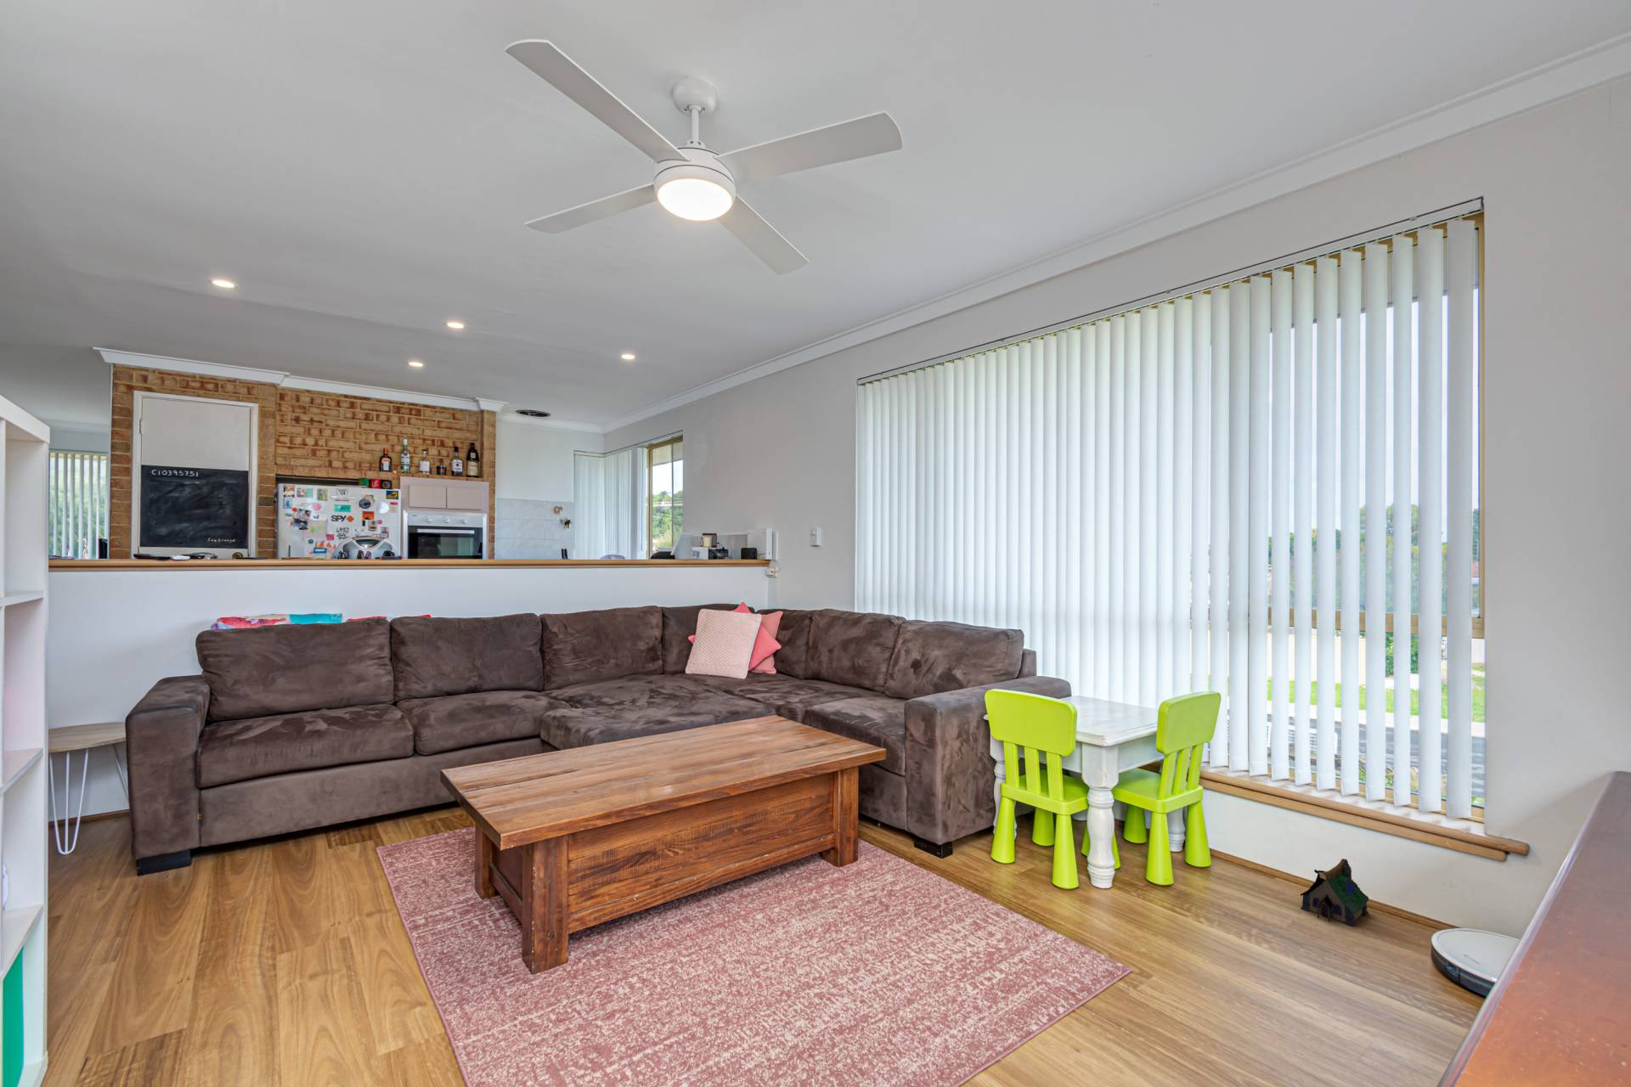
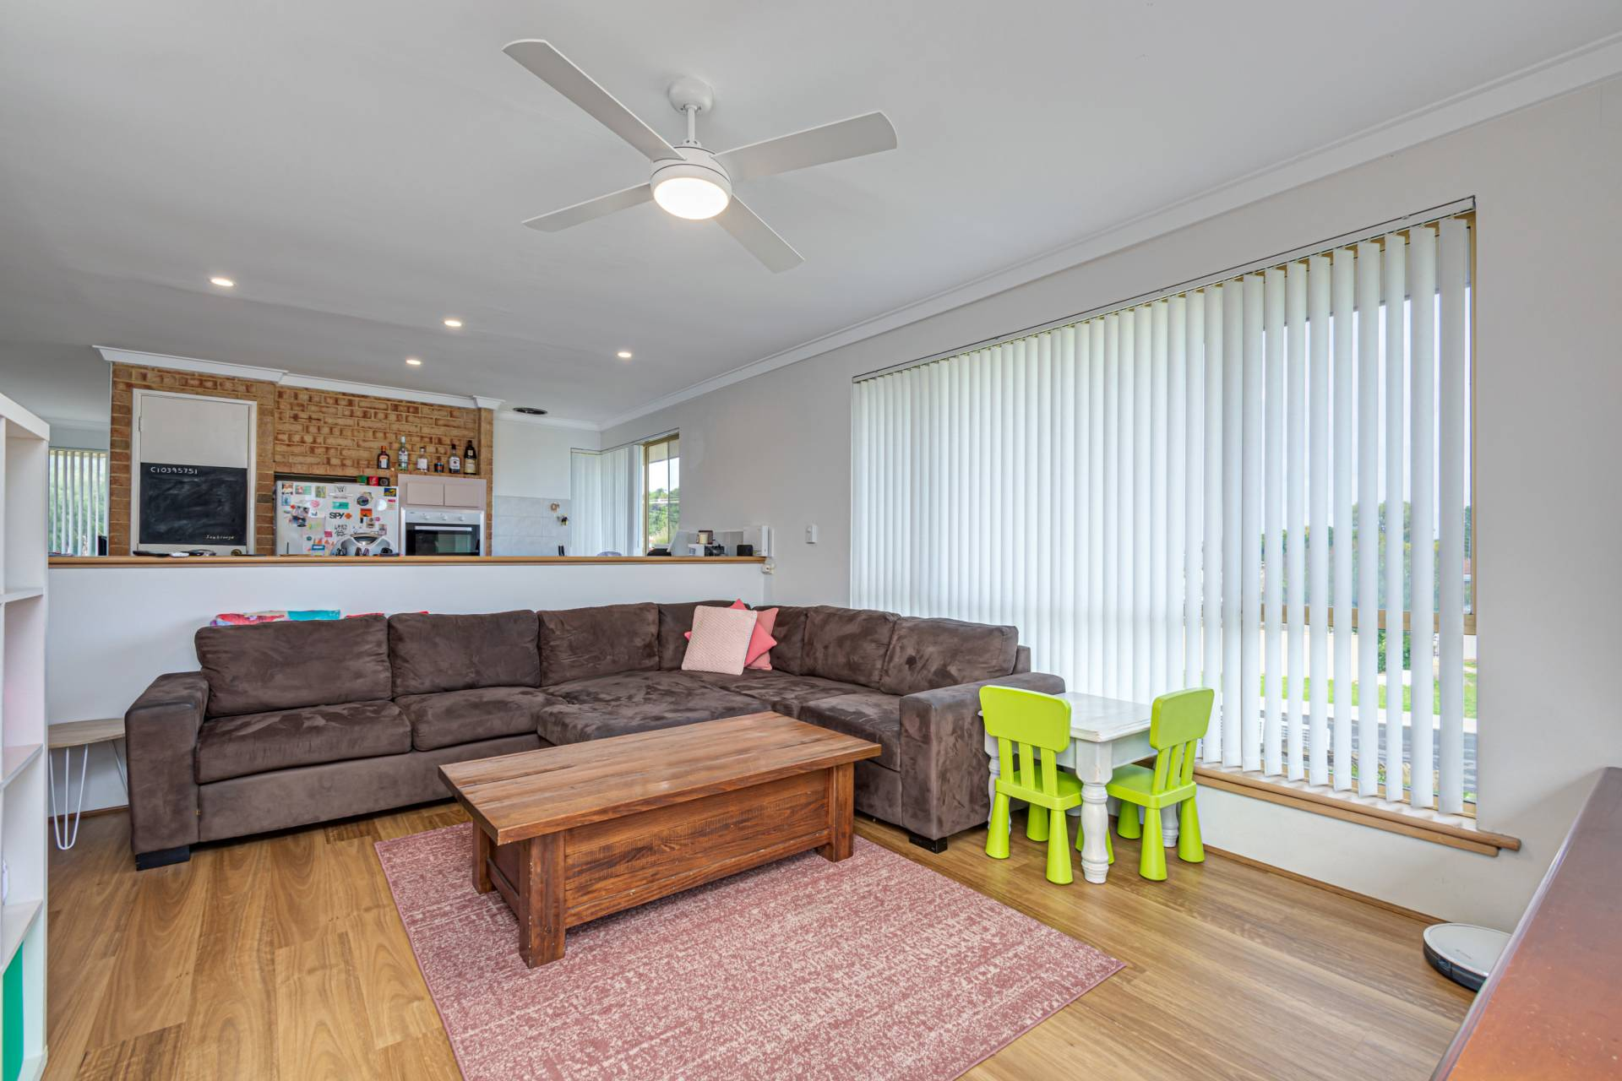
- toy house (1332, 886)
